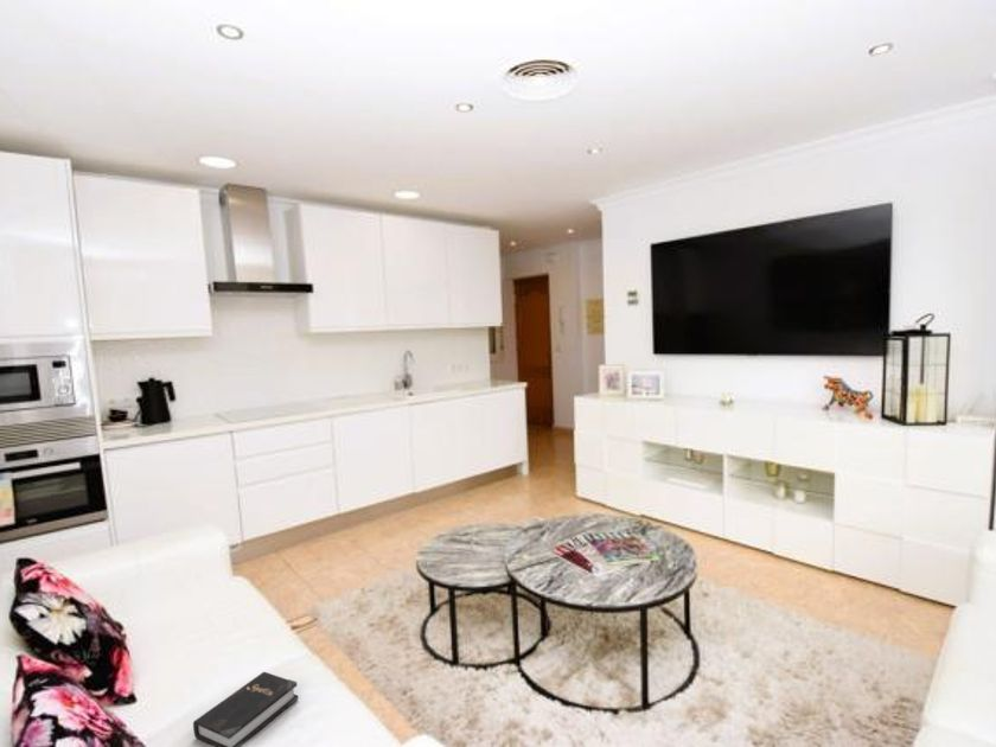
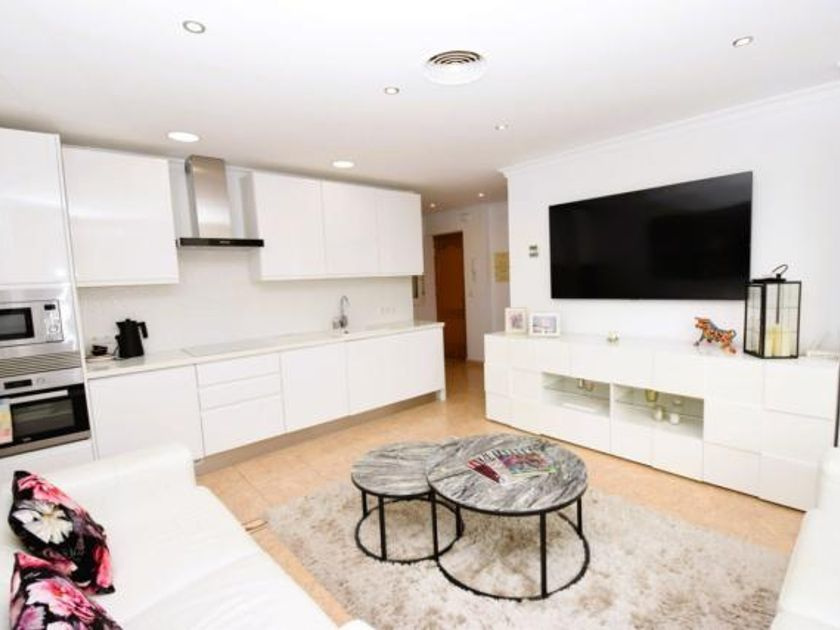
- hardback book (248, 708)
